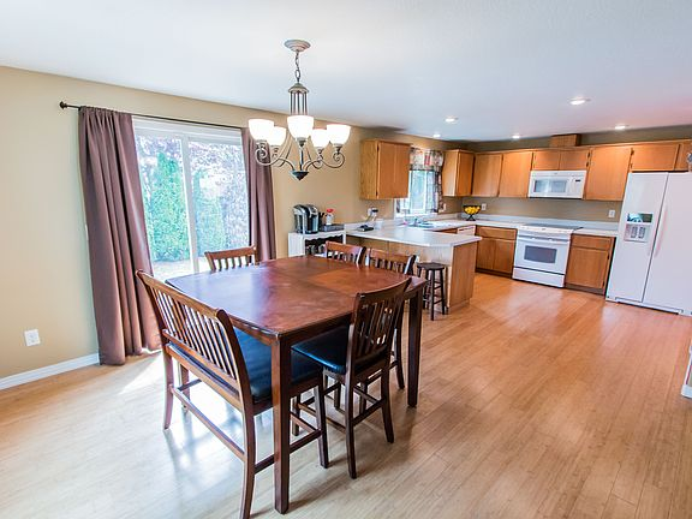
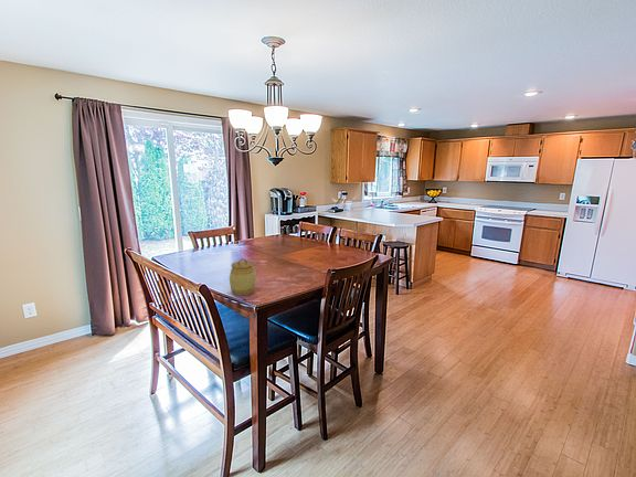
+ jar (242, 274)
